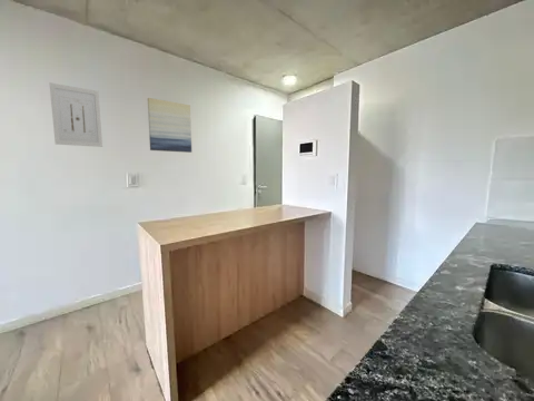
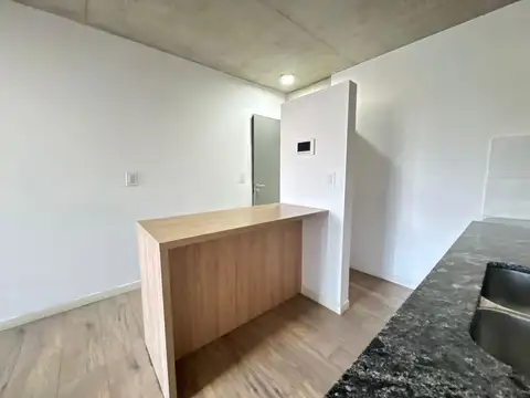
- wall art (170, 126)
- wall art (77, 116)
